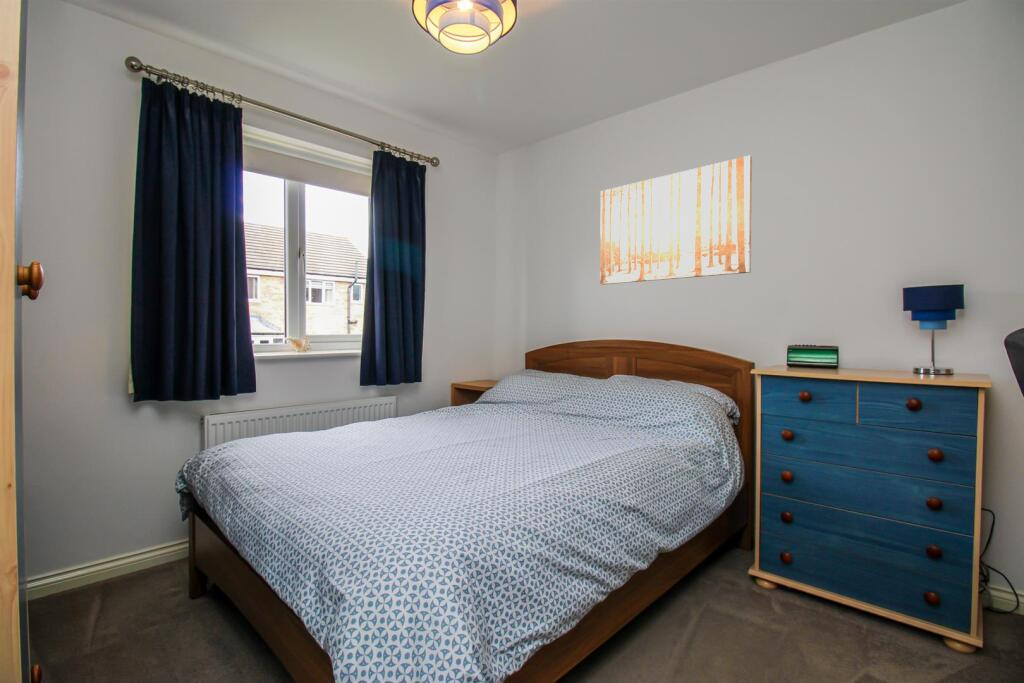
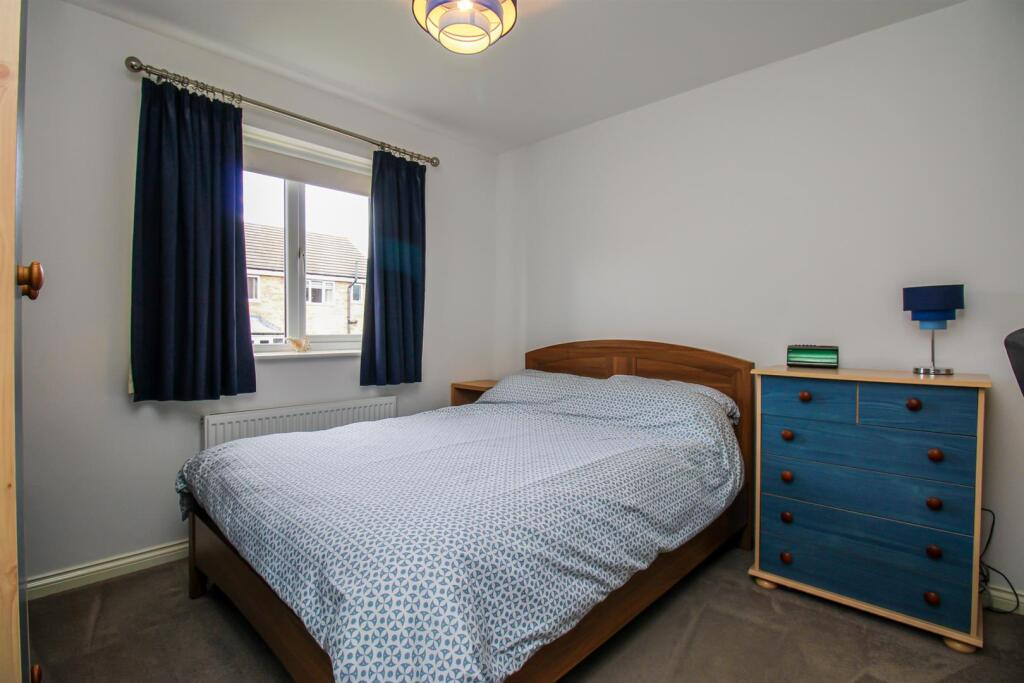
- wall art (667, 227)
